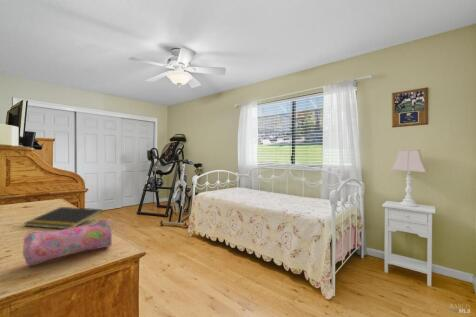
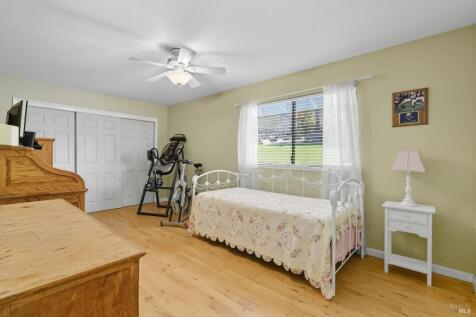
- notepad (65, 217)
- pencil case (72, 239)
